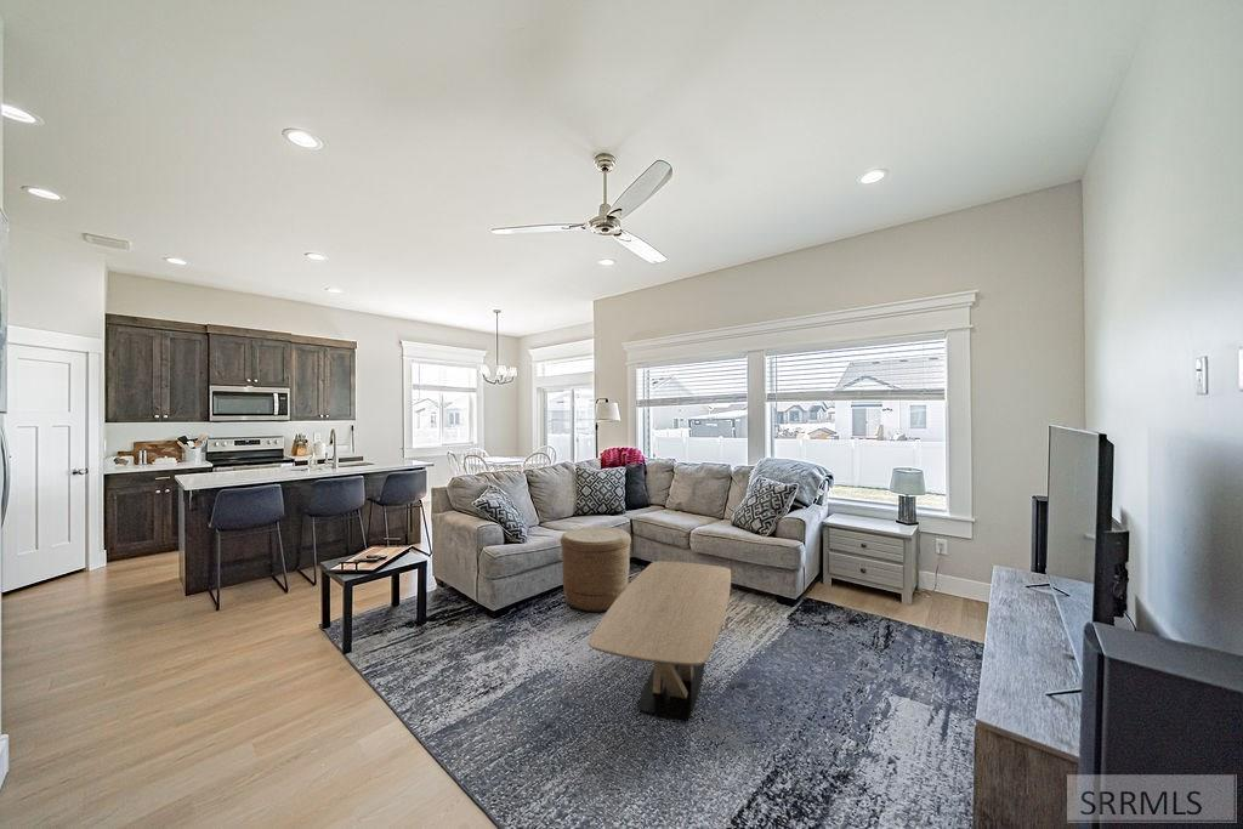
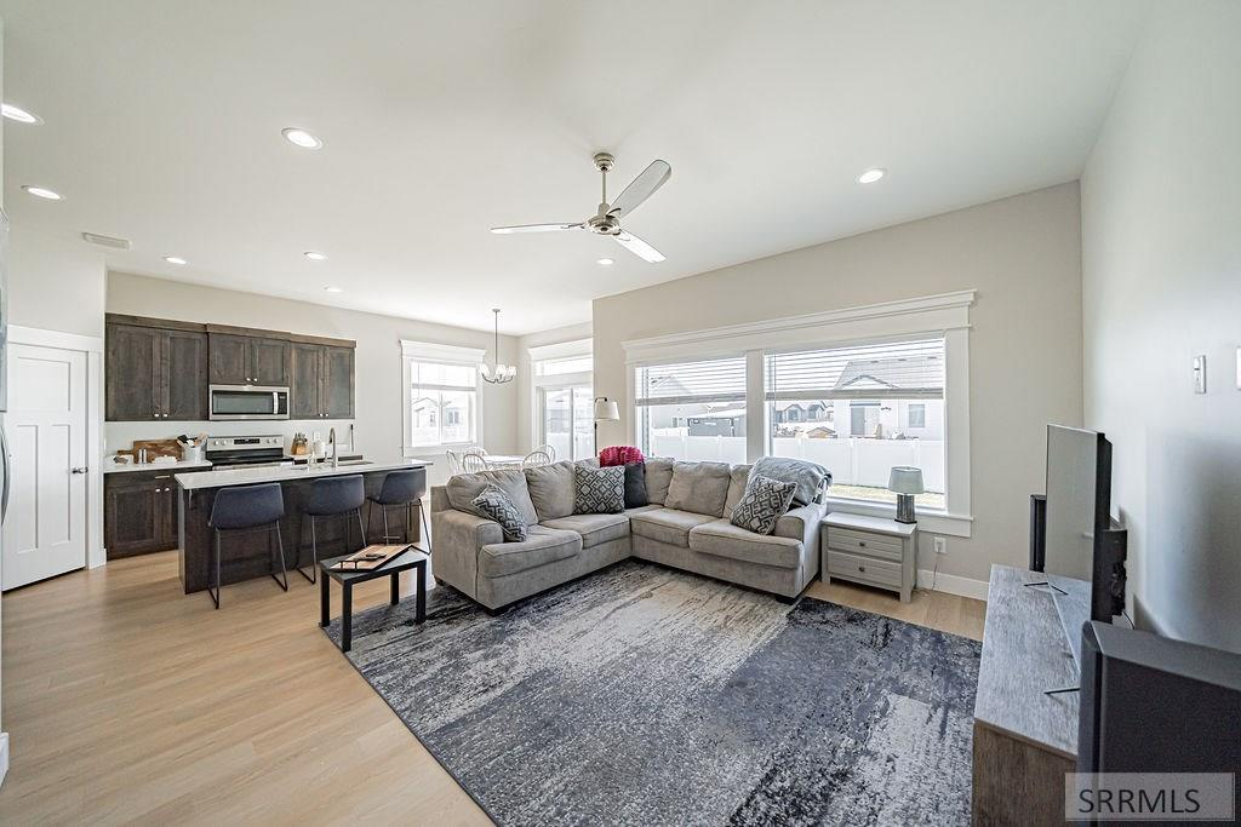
- coffee table (672, 642)
- basket (595, 566)
